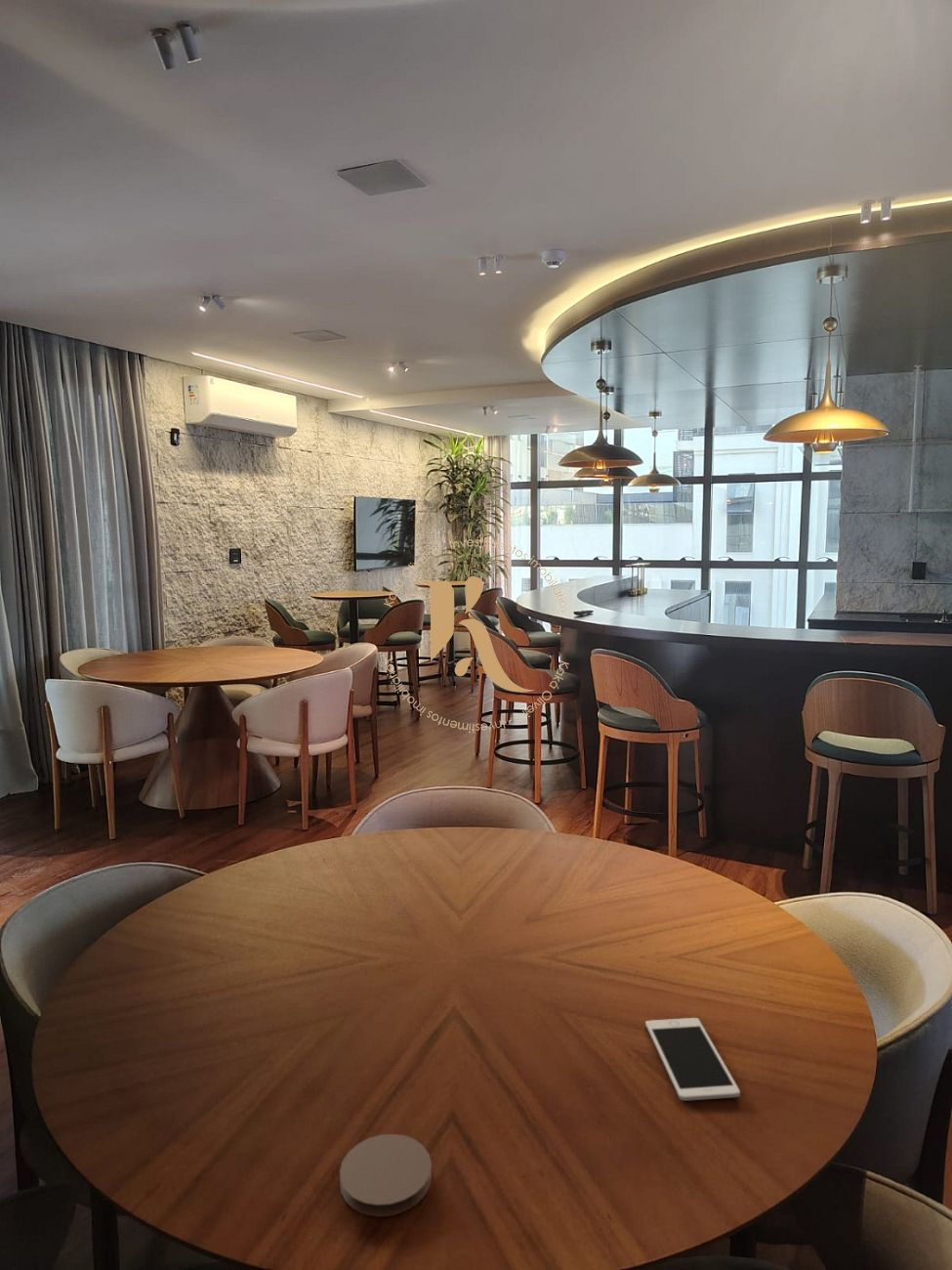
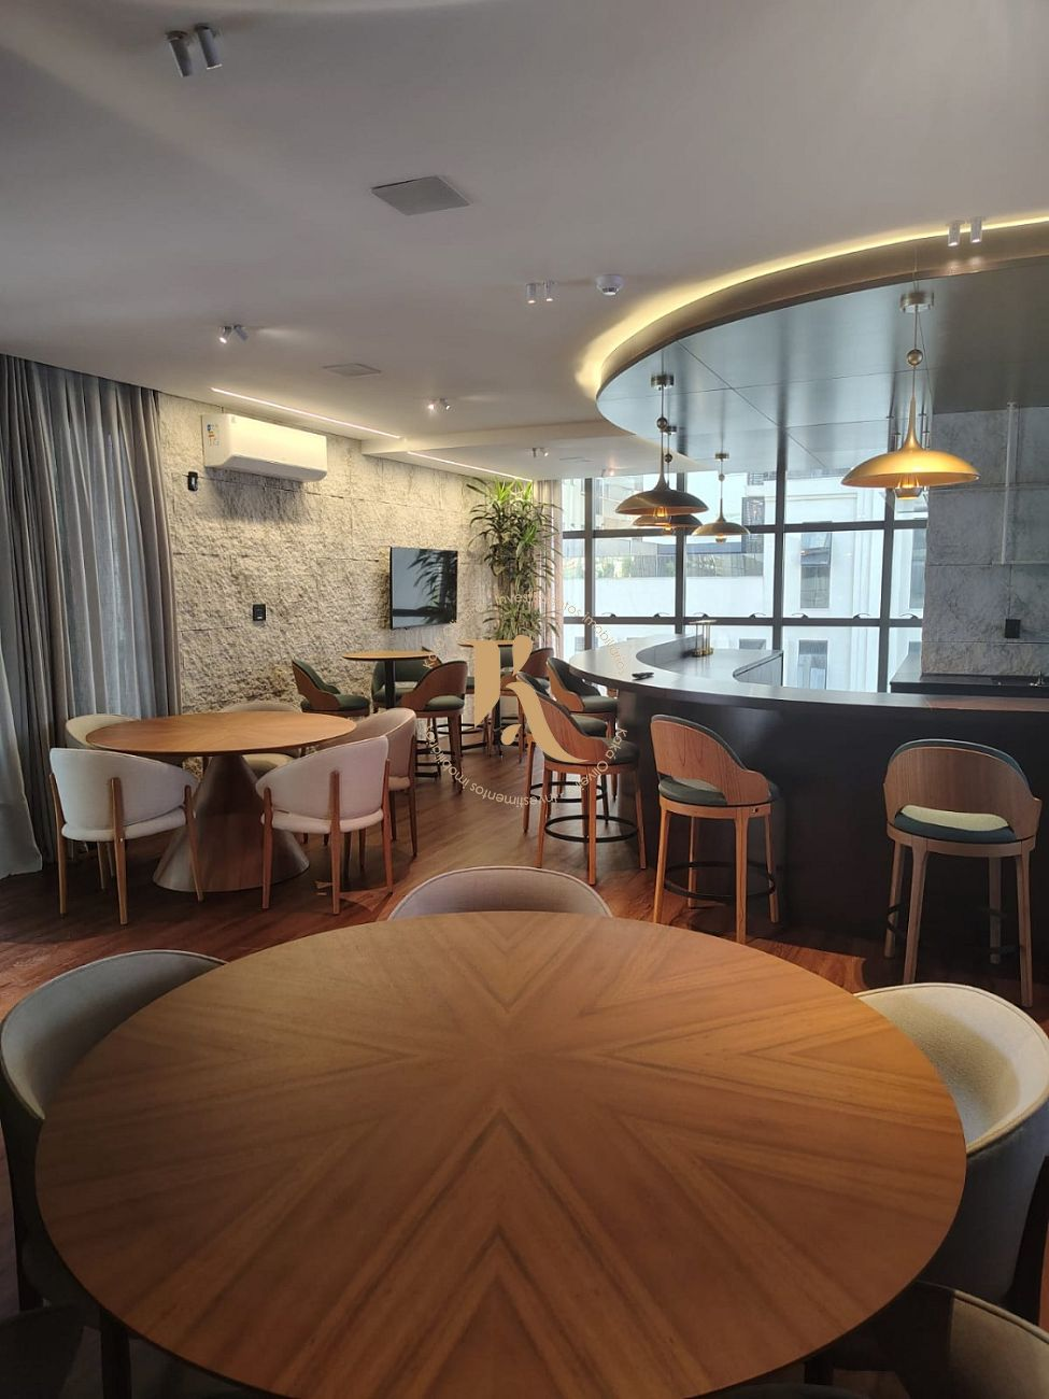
- coaster (386, 1172)
- cell phone (689, 1056)
